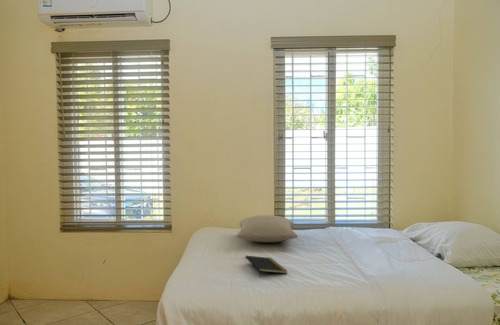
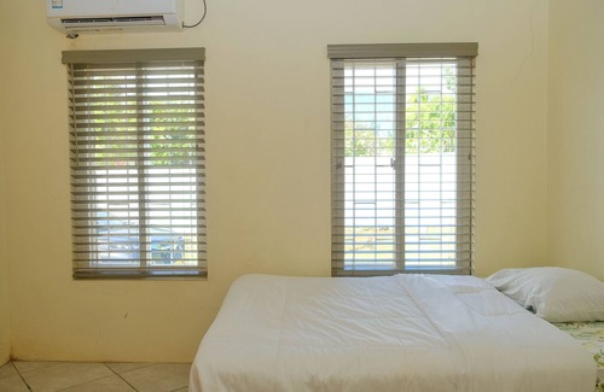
- pillow (266, 228)
- notepad (265, 264)
